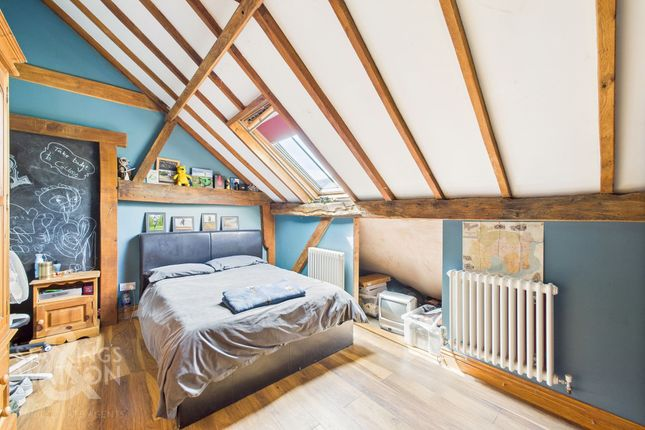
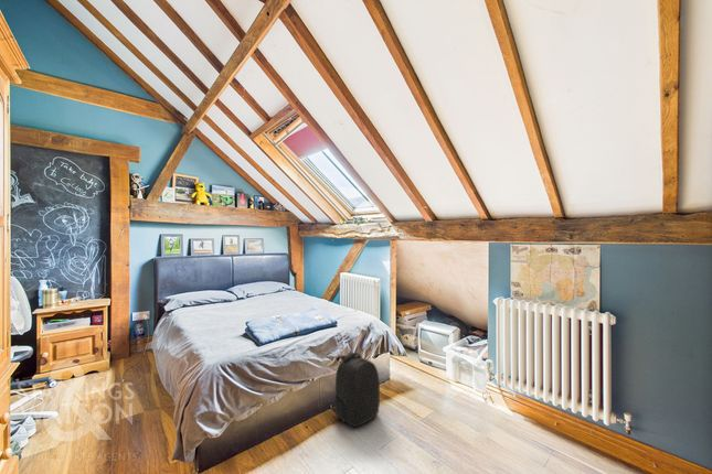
+ backpack (354, 385)
